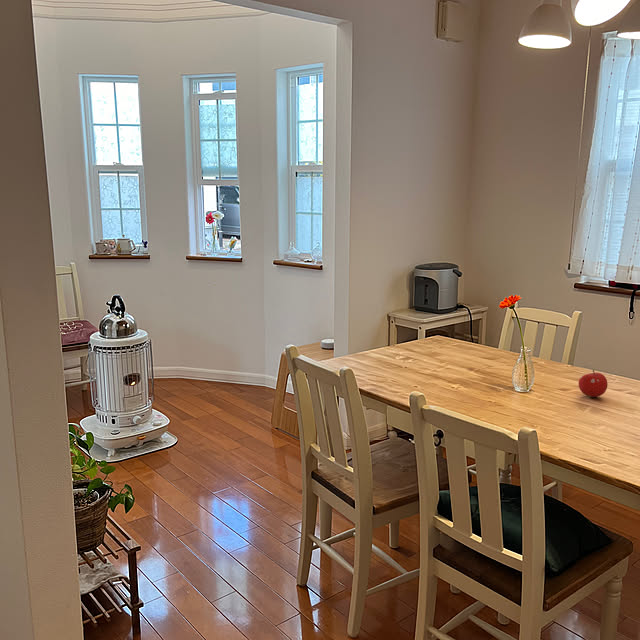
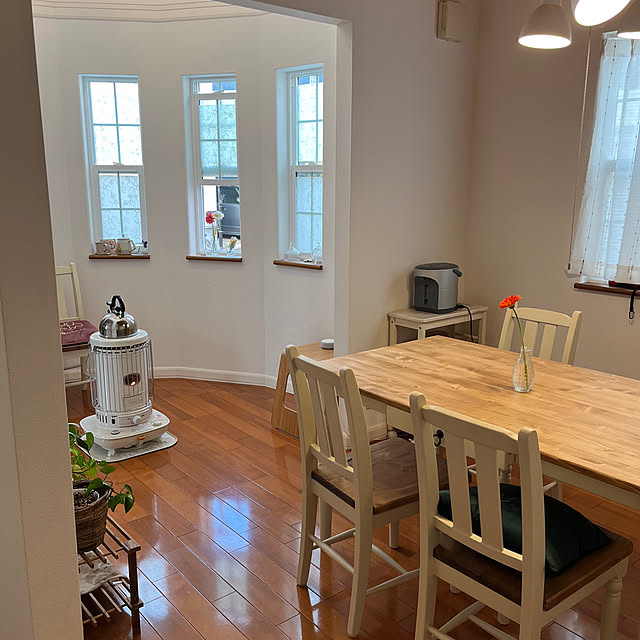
- fruit (593, 382)
